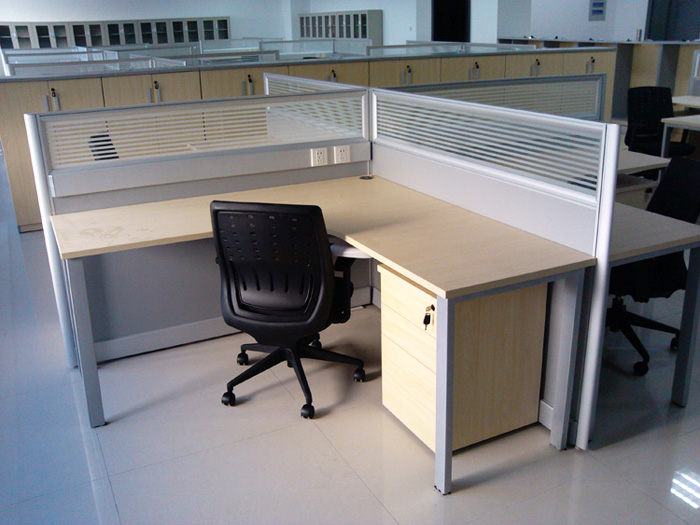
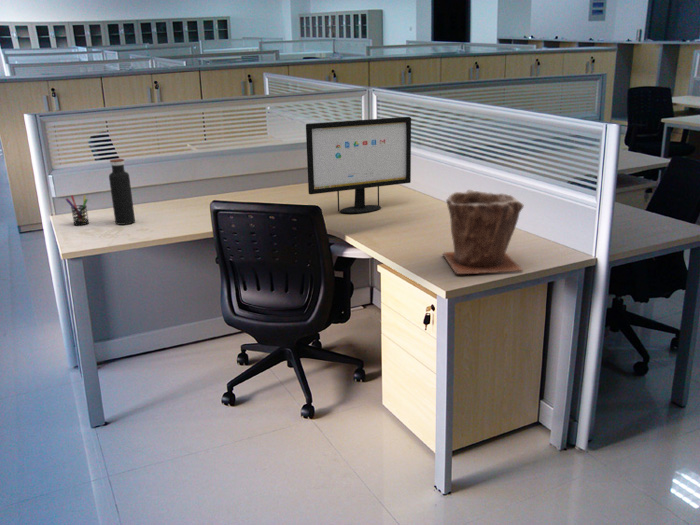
+ computer monitor (360, 166)
+ plant pot (483, 229)
+ water bottle (121, 191)
+ pen holder (80, 209)
